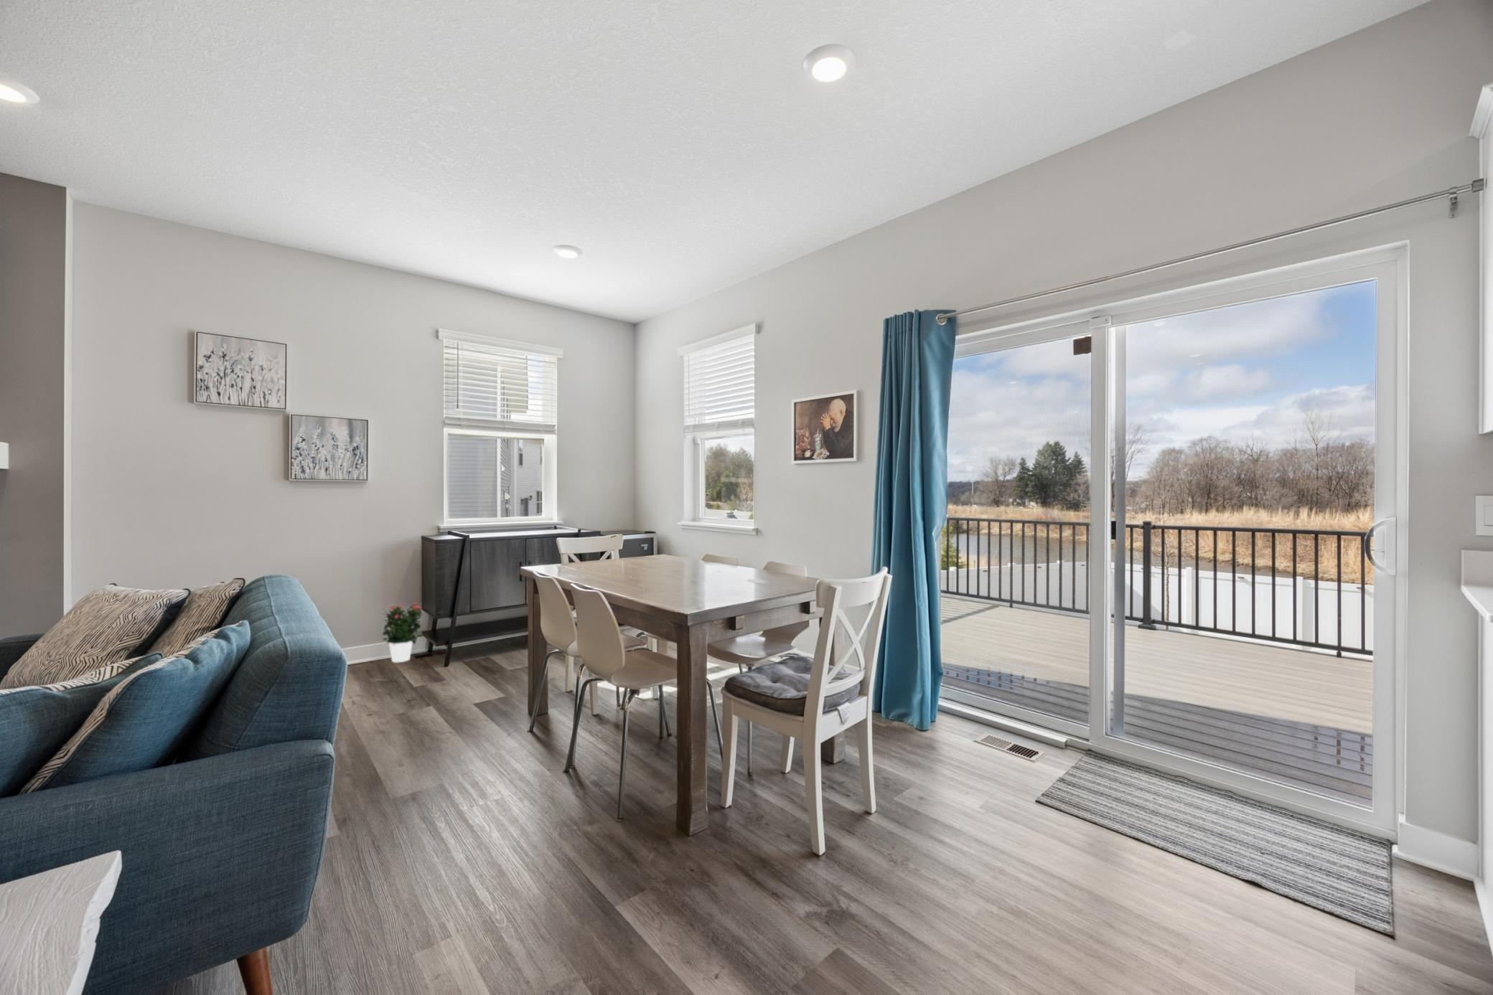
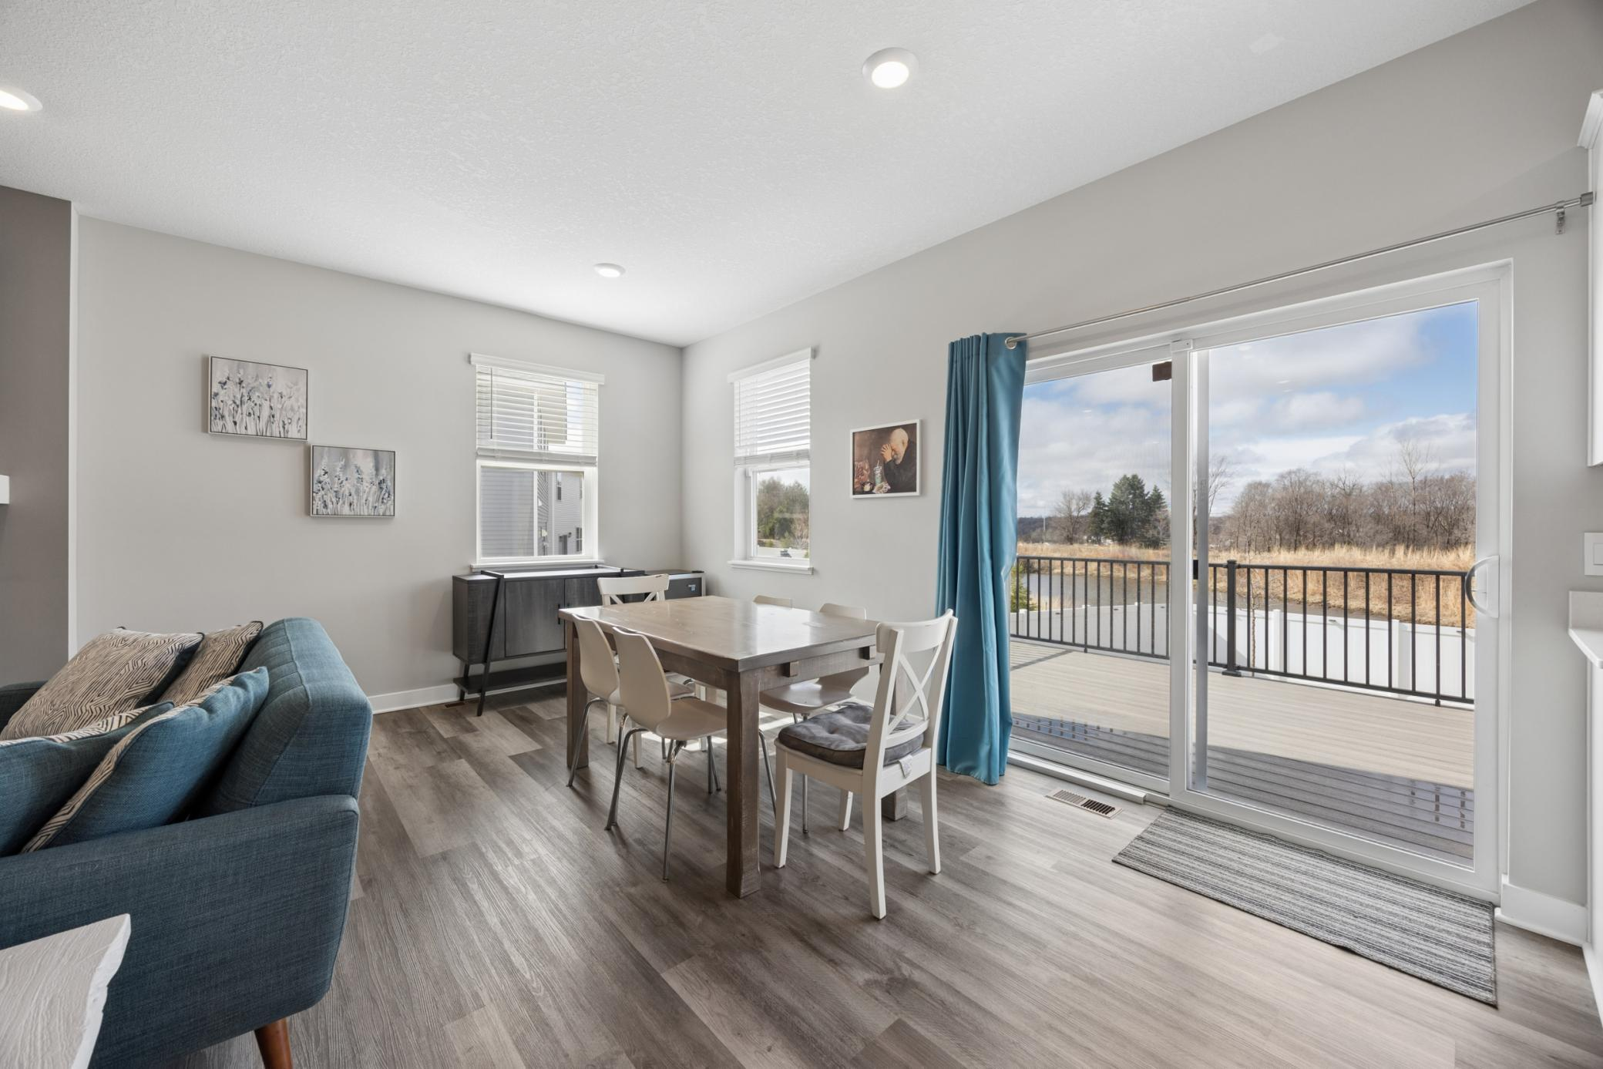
- potted flower (402, 631)
